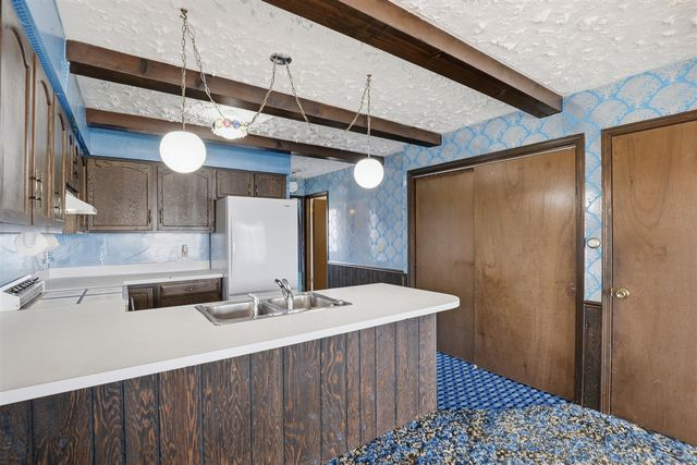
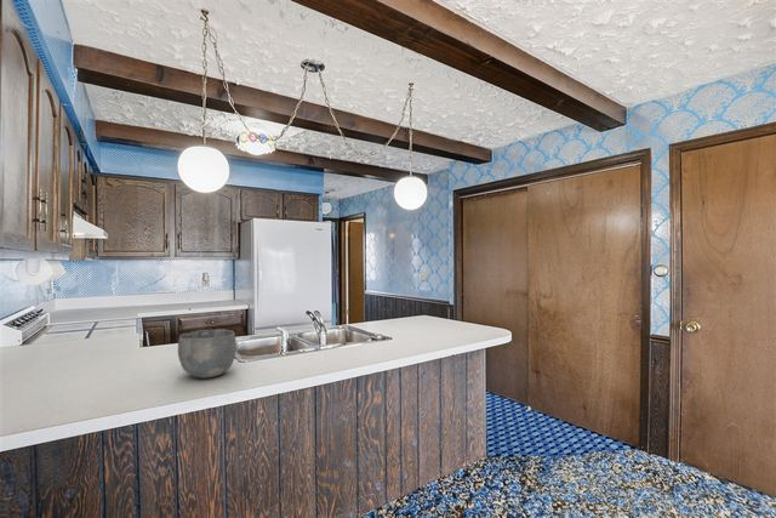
+ bowl (207, 353)
